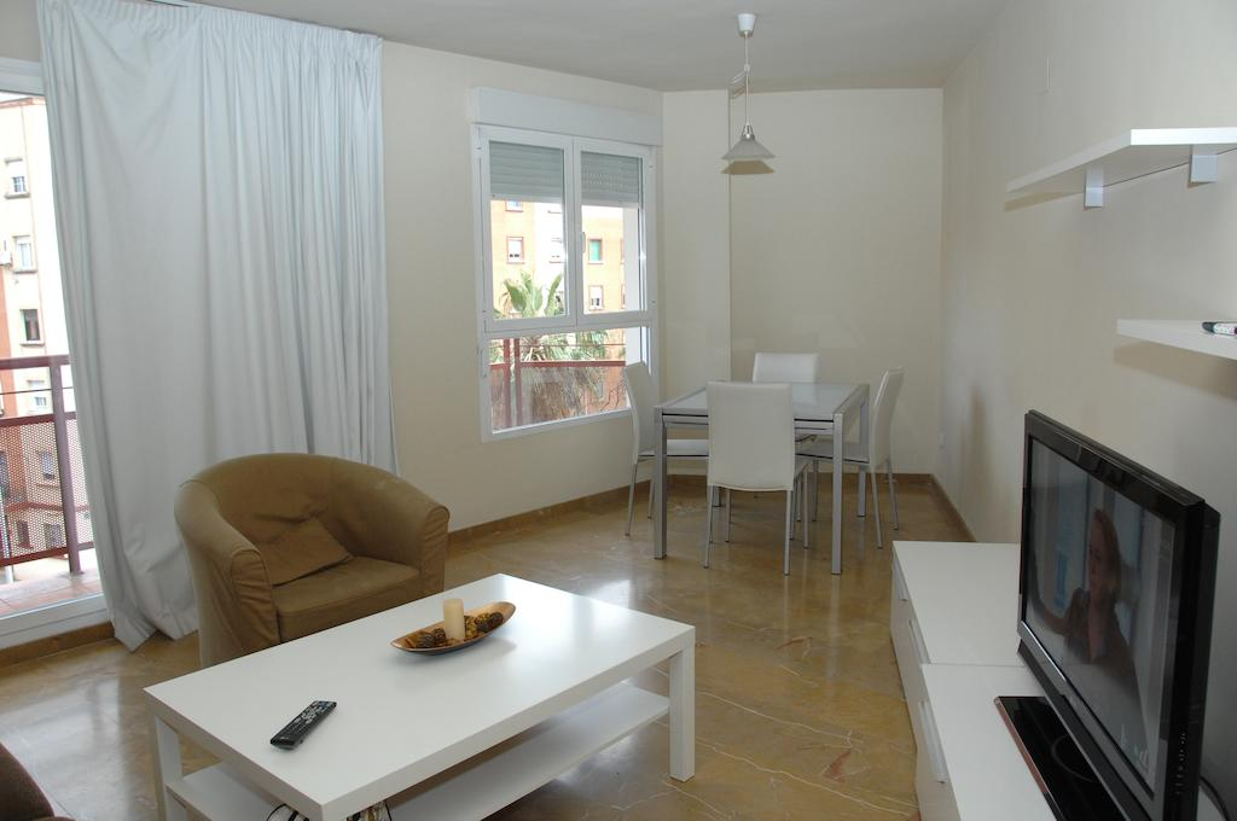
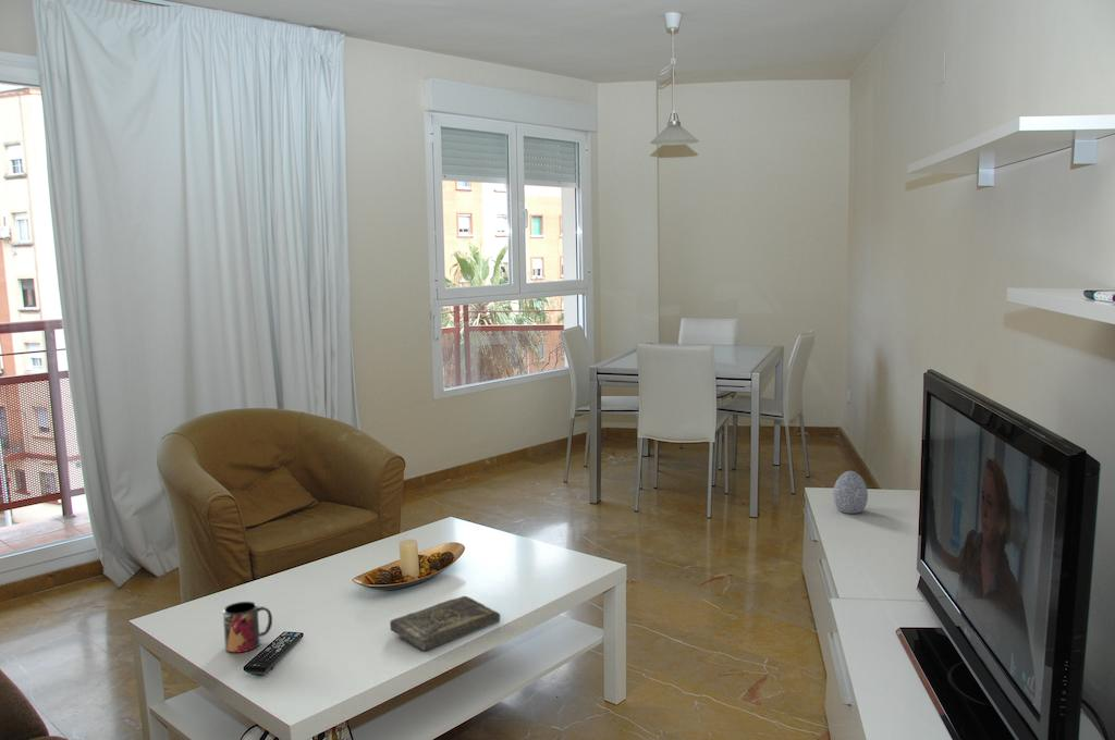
+ decorative egg (850, 491)
+ book (445, 620)
+ mug (248, 624)
